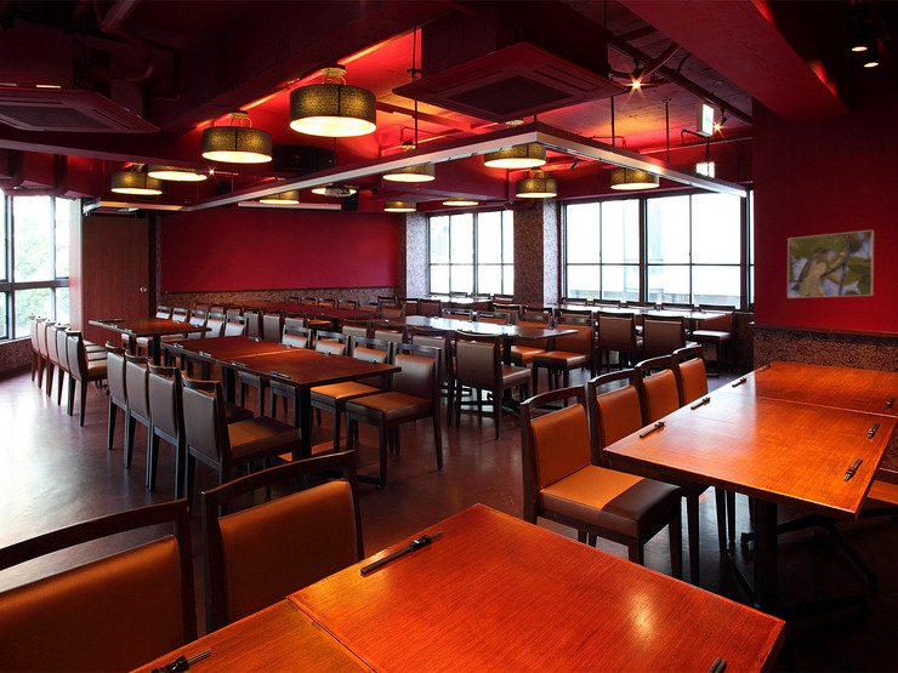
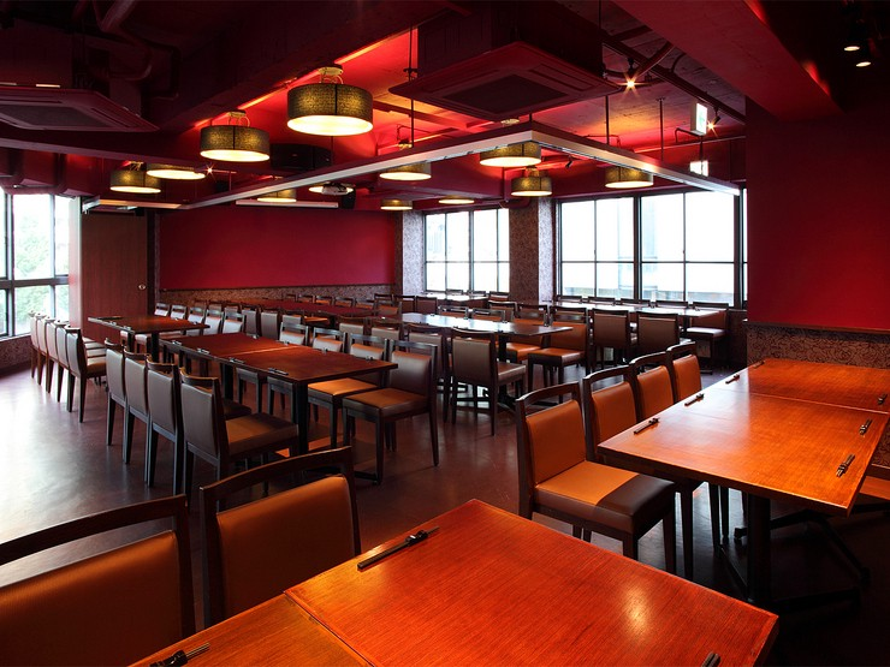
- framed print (828, 266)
